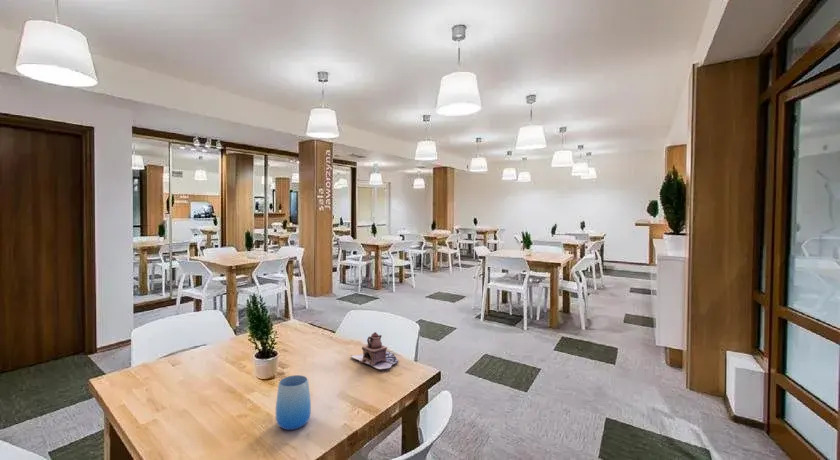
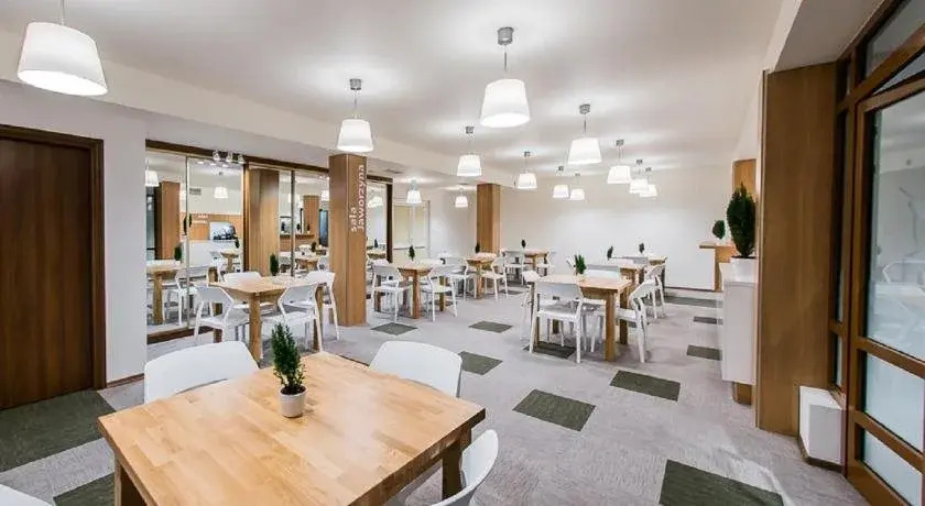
- teapot (376, 347)
- cup (293, 401)
